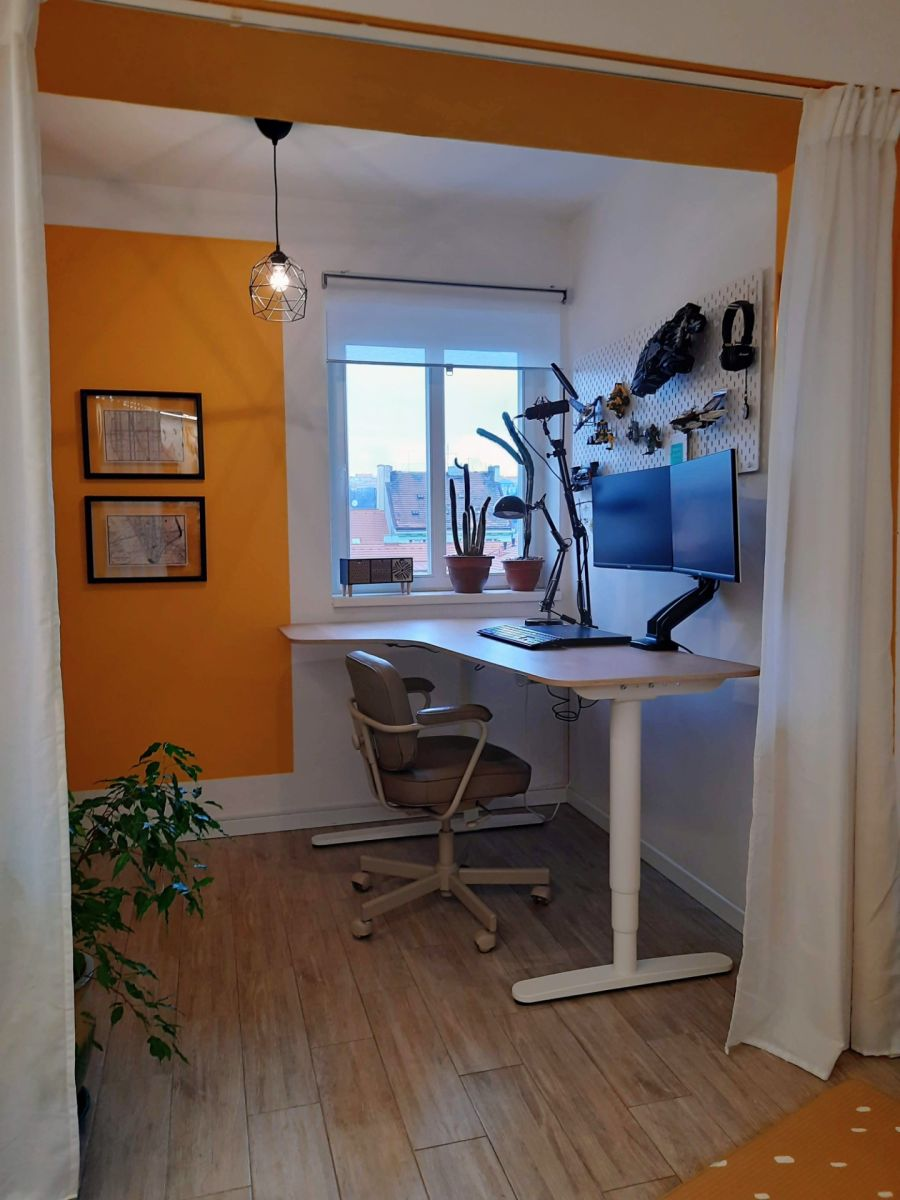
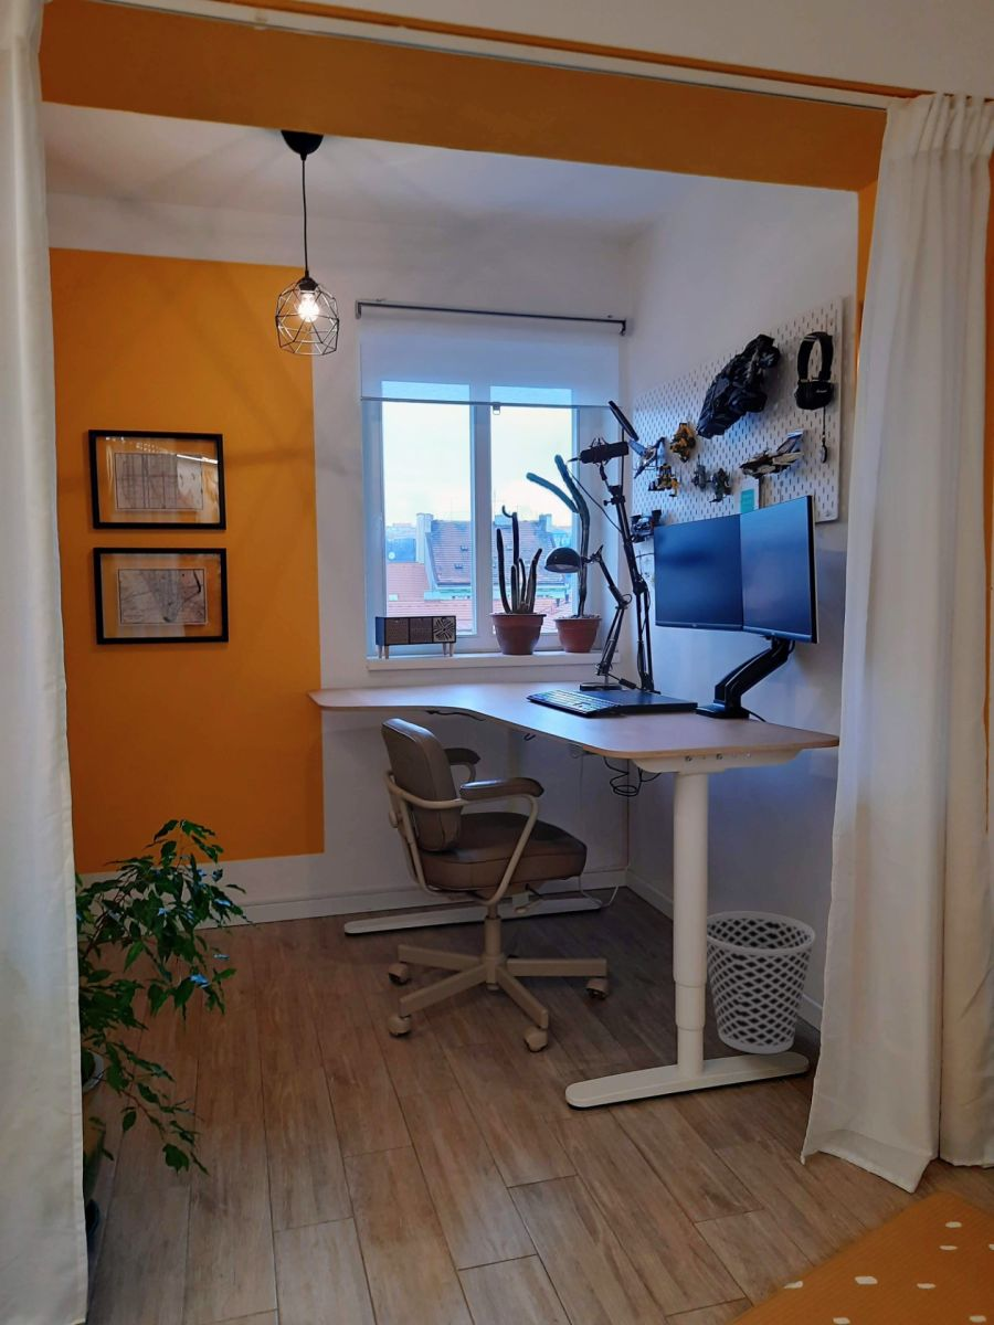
+ wastebasket (755, 983)
